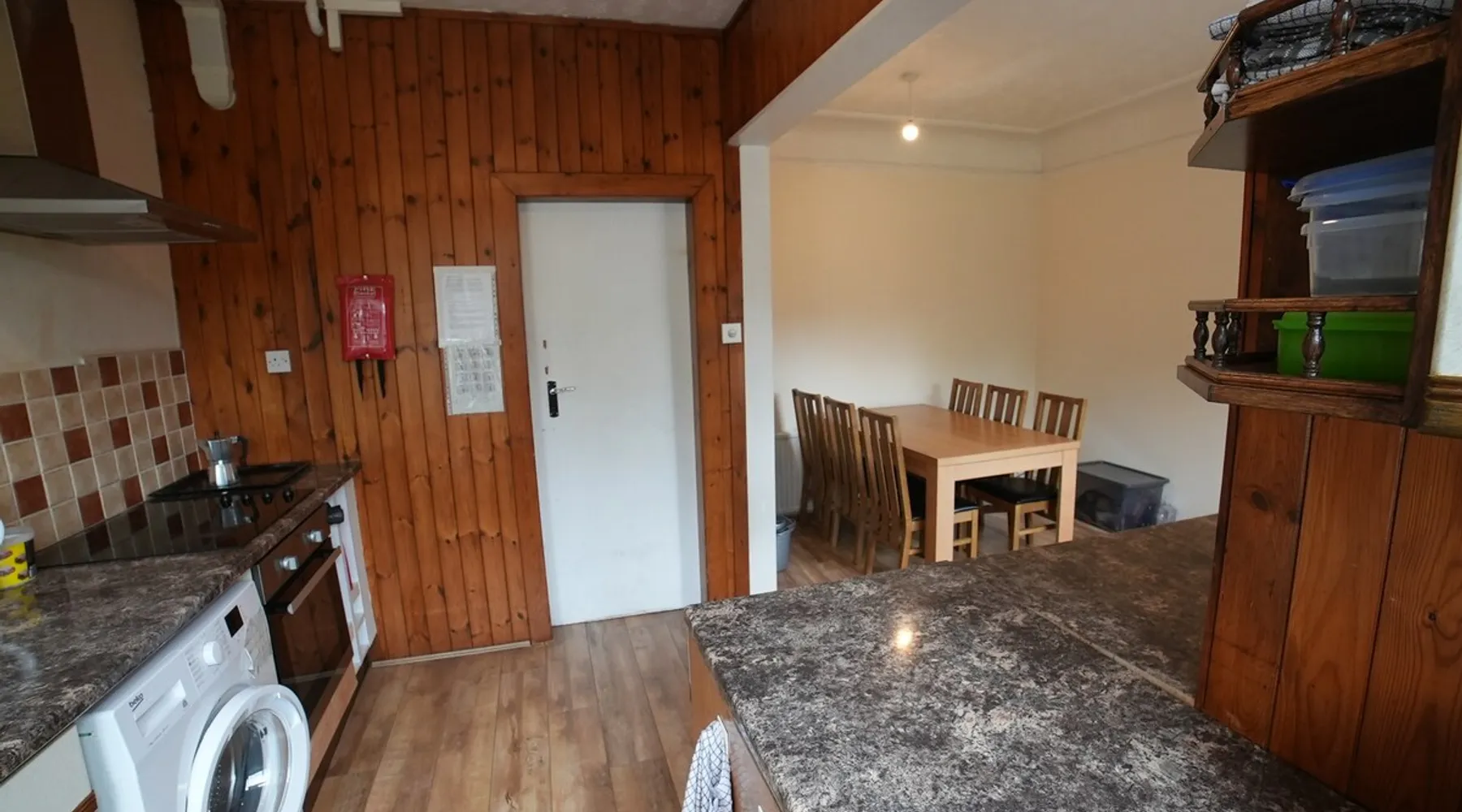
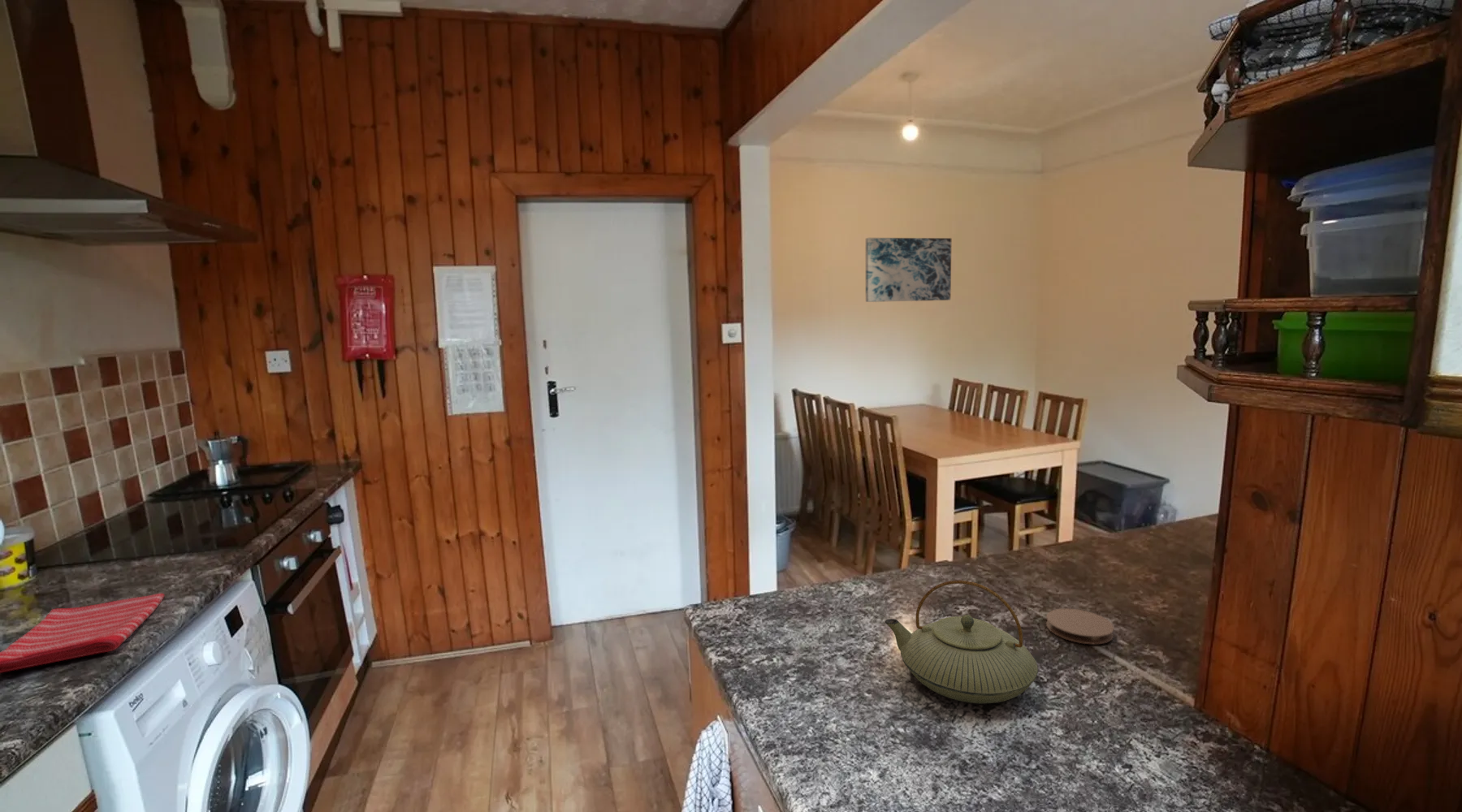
+ dish towel (82, 628)
+ wall art (908, 270)
+ coaster (1079, 625)
+ teapot (958, 628)
